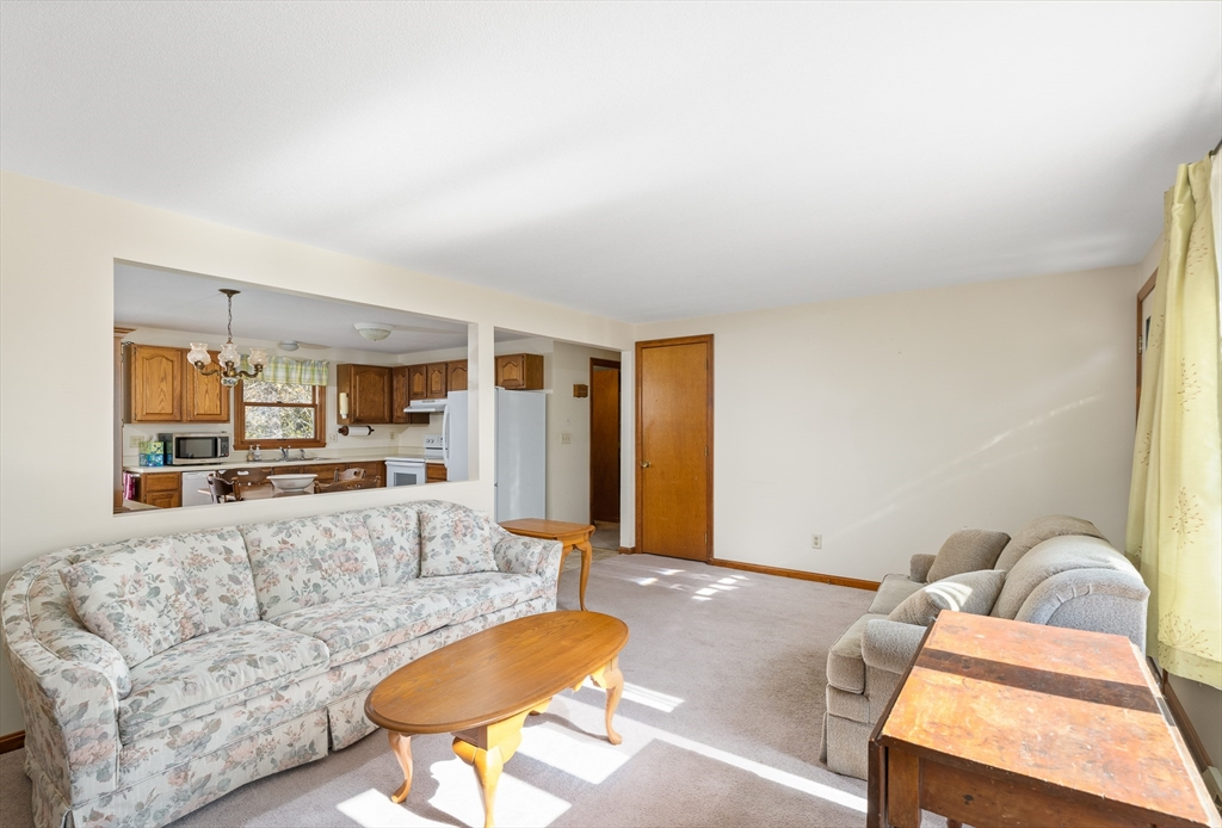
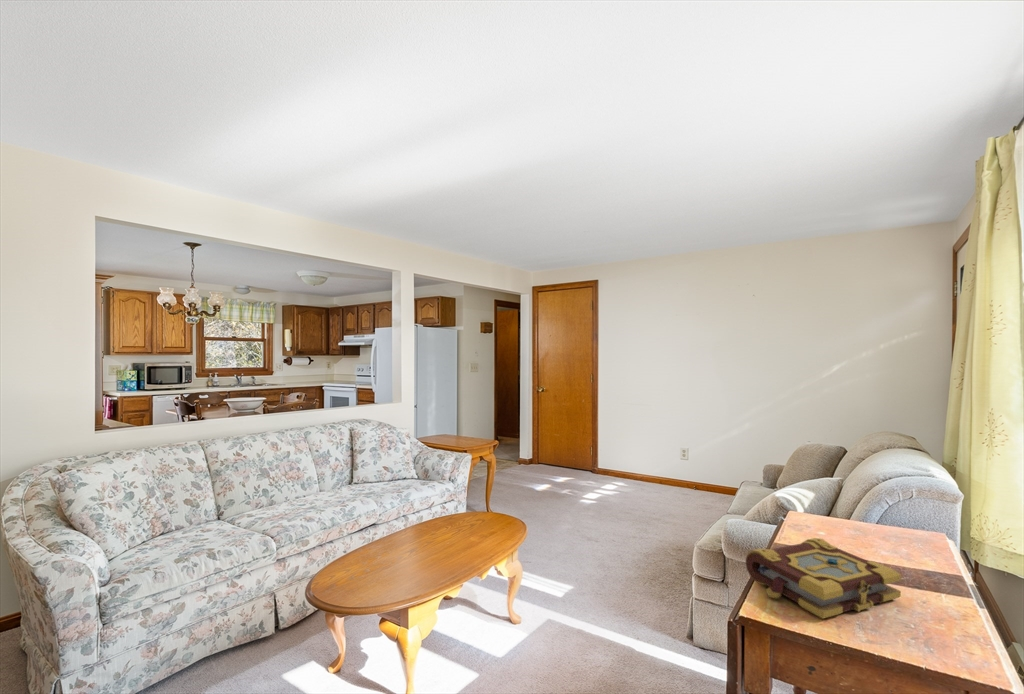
+ book (816, 574)
